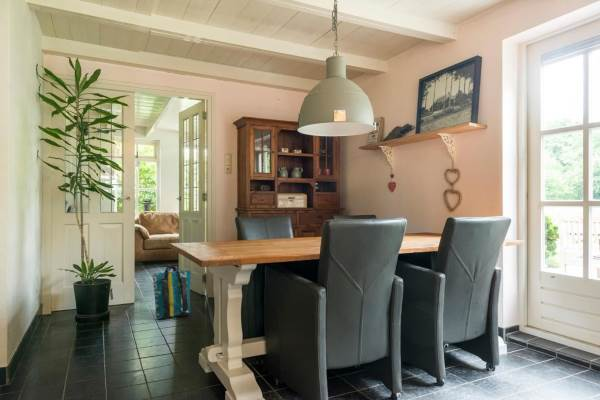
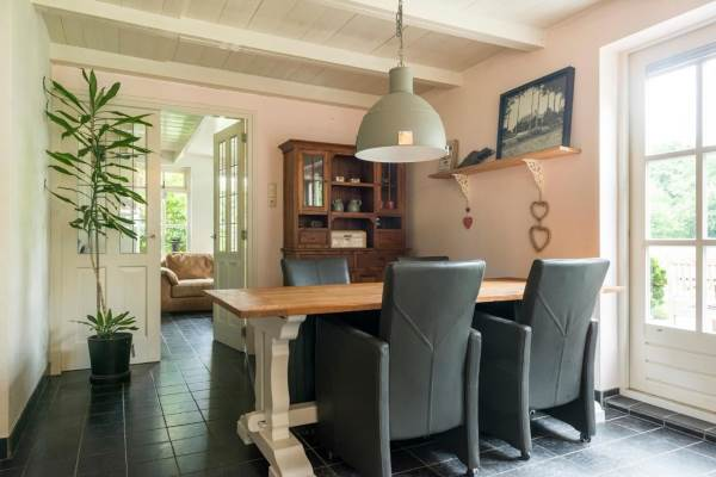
- tote bag (173, 292)
